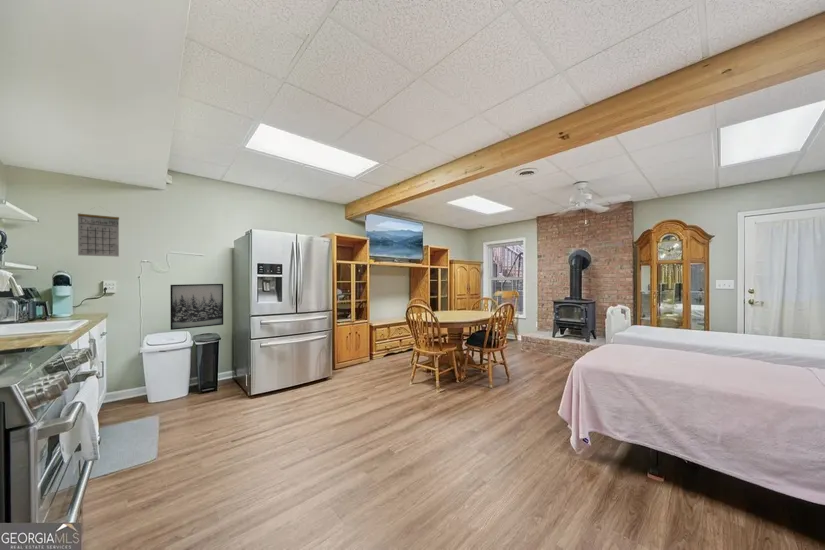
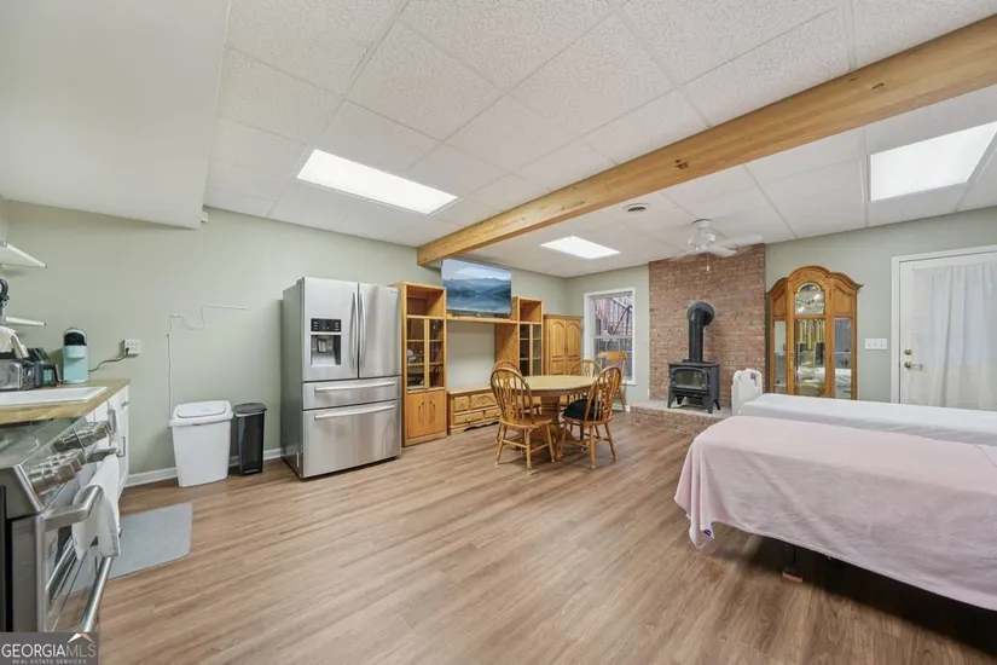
- wall art (198, 305)
- calendar (99, 230)
